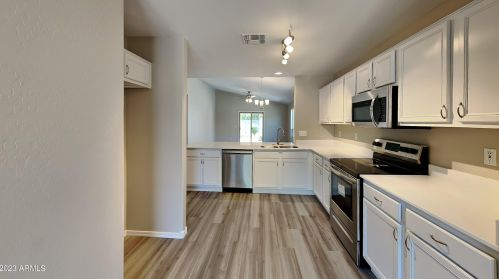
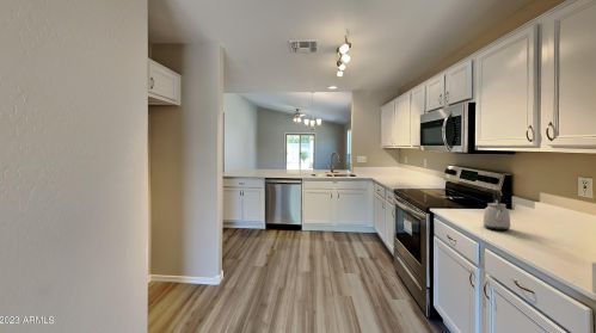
+ kettle (497, 209)
